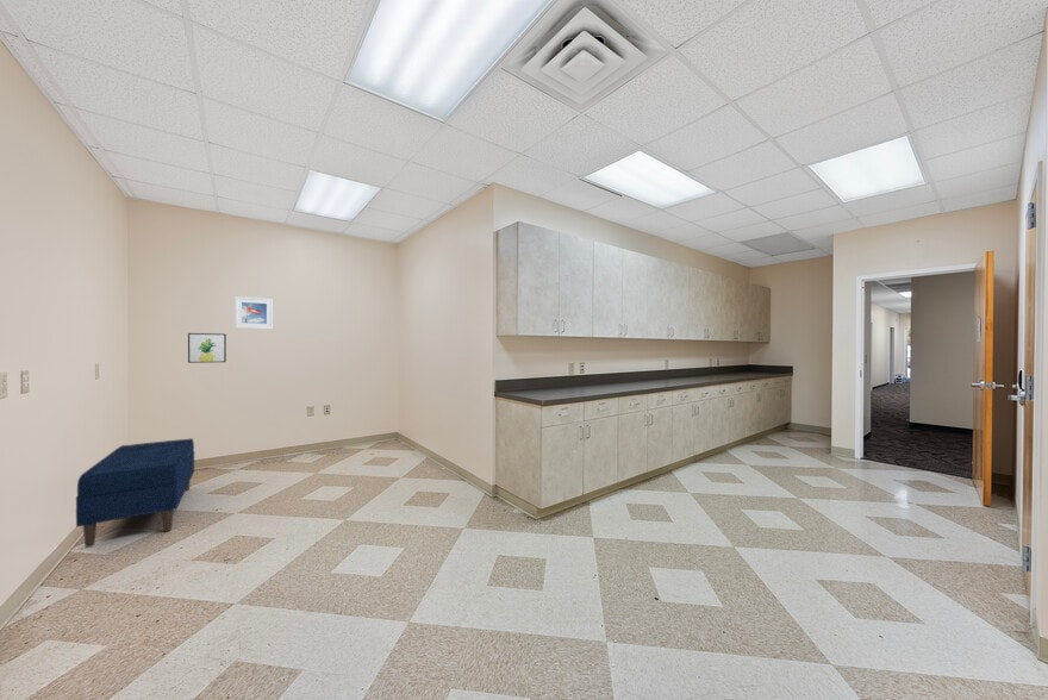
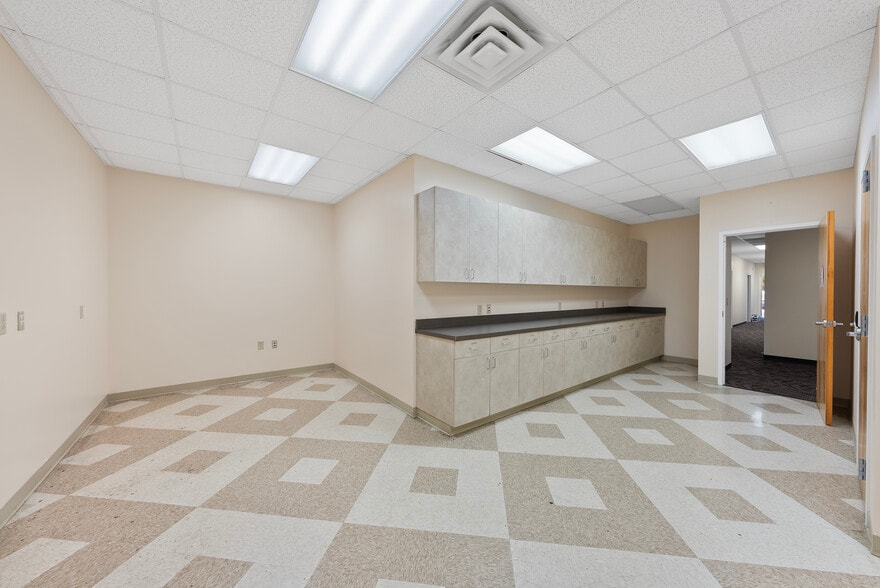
- bench (145, 483)
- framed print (254, 313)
- wall art (207, 348)
